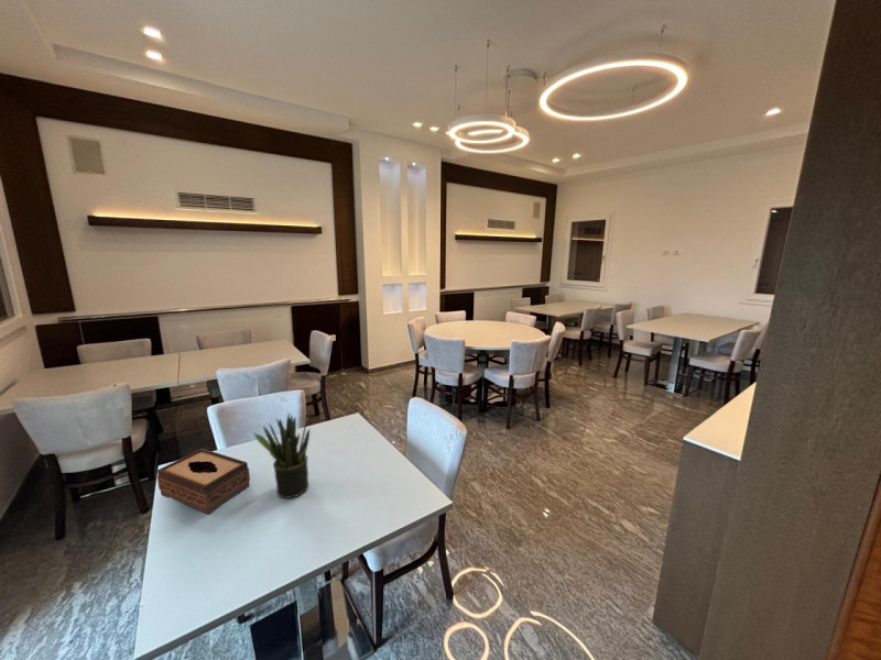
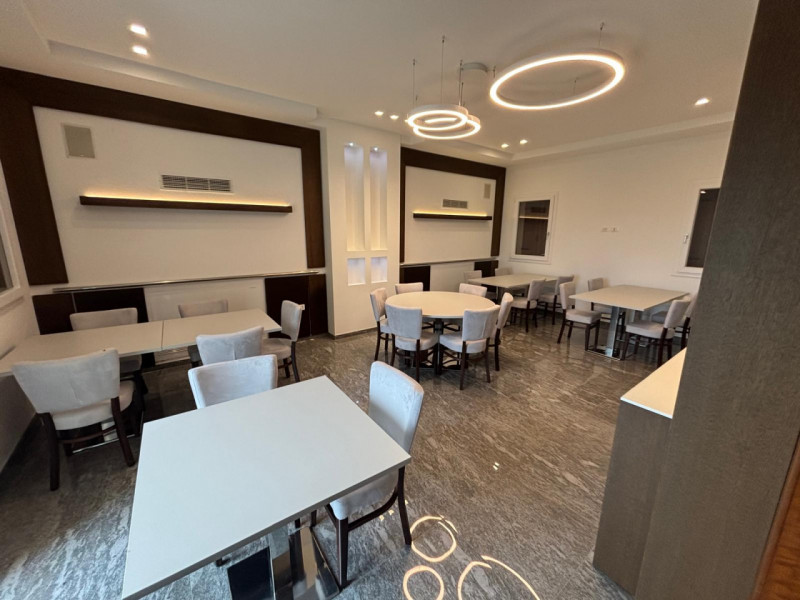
- tissue box (204, 479)
- potted plant (285, 452)
